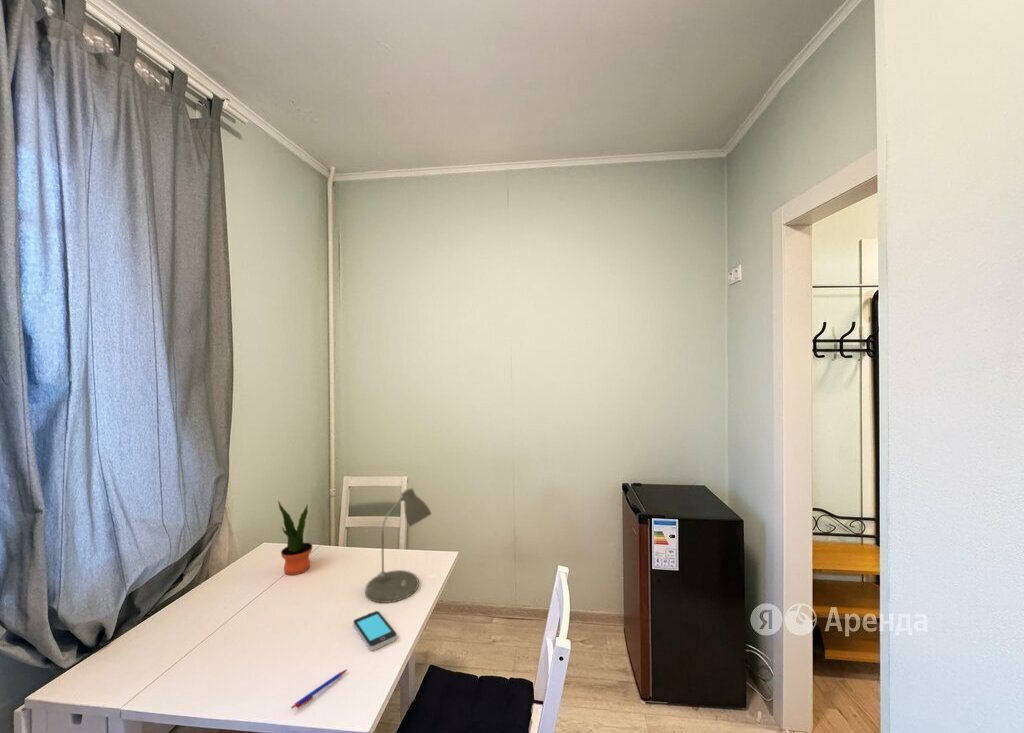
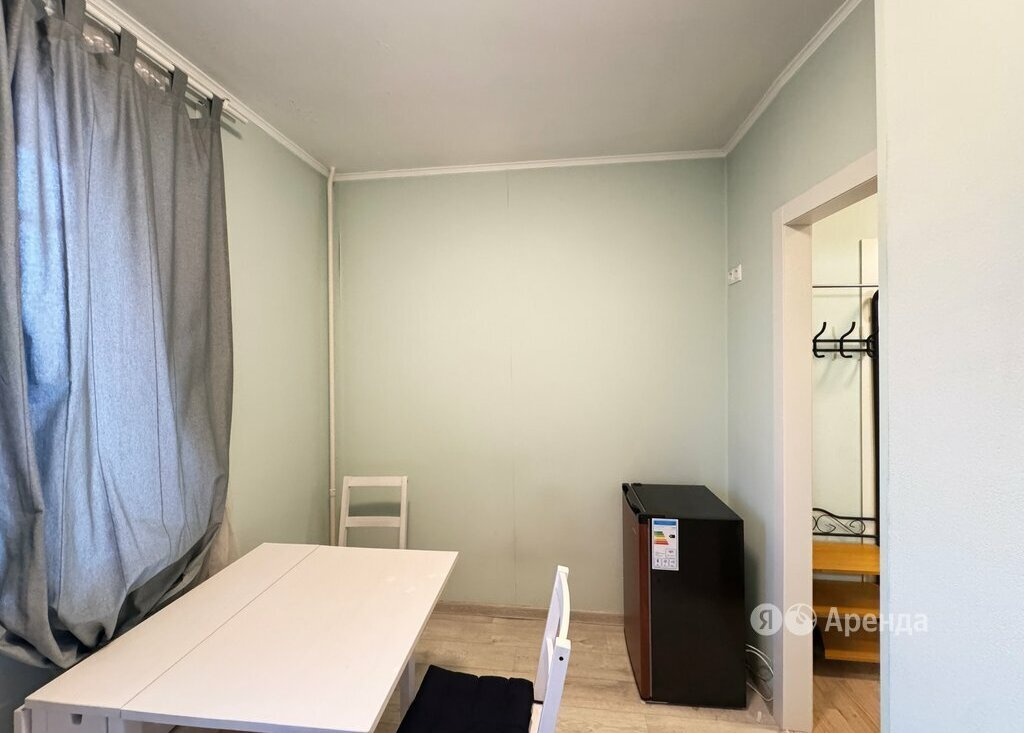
- potted plant (291, 536)
- pen (321, 687)
- desk lamp (409, 526)
- smartphone (374, 629)
